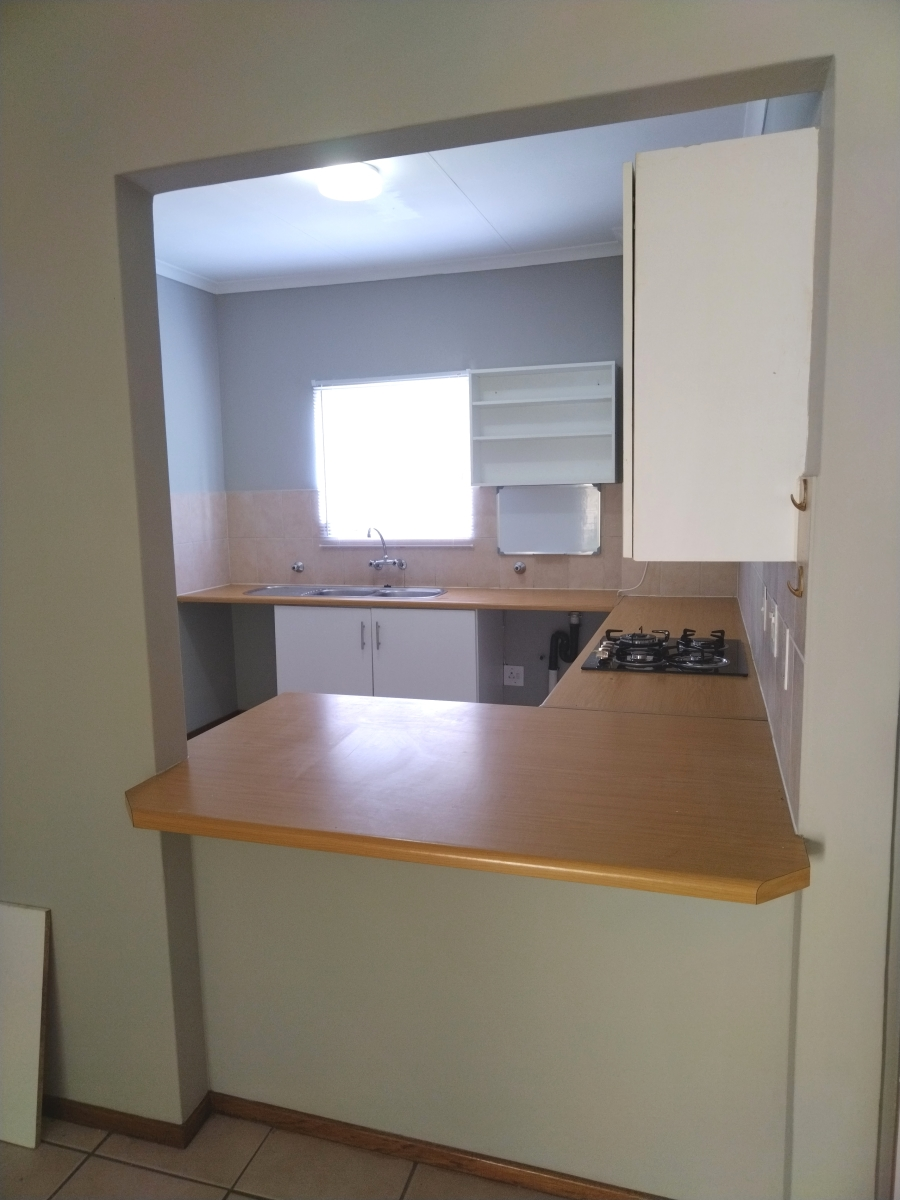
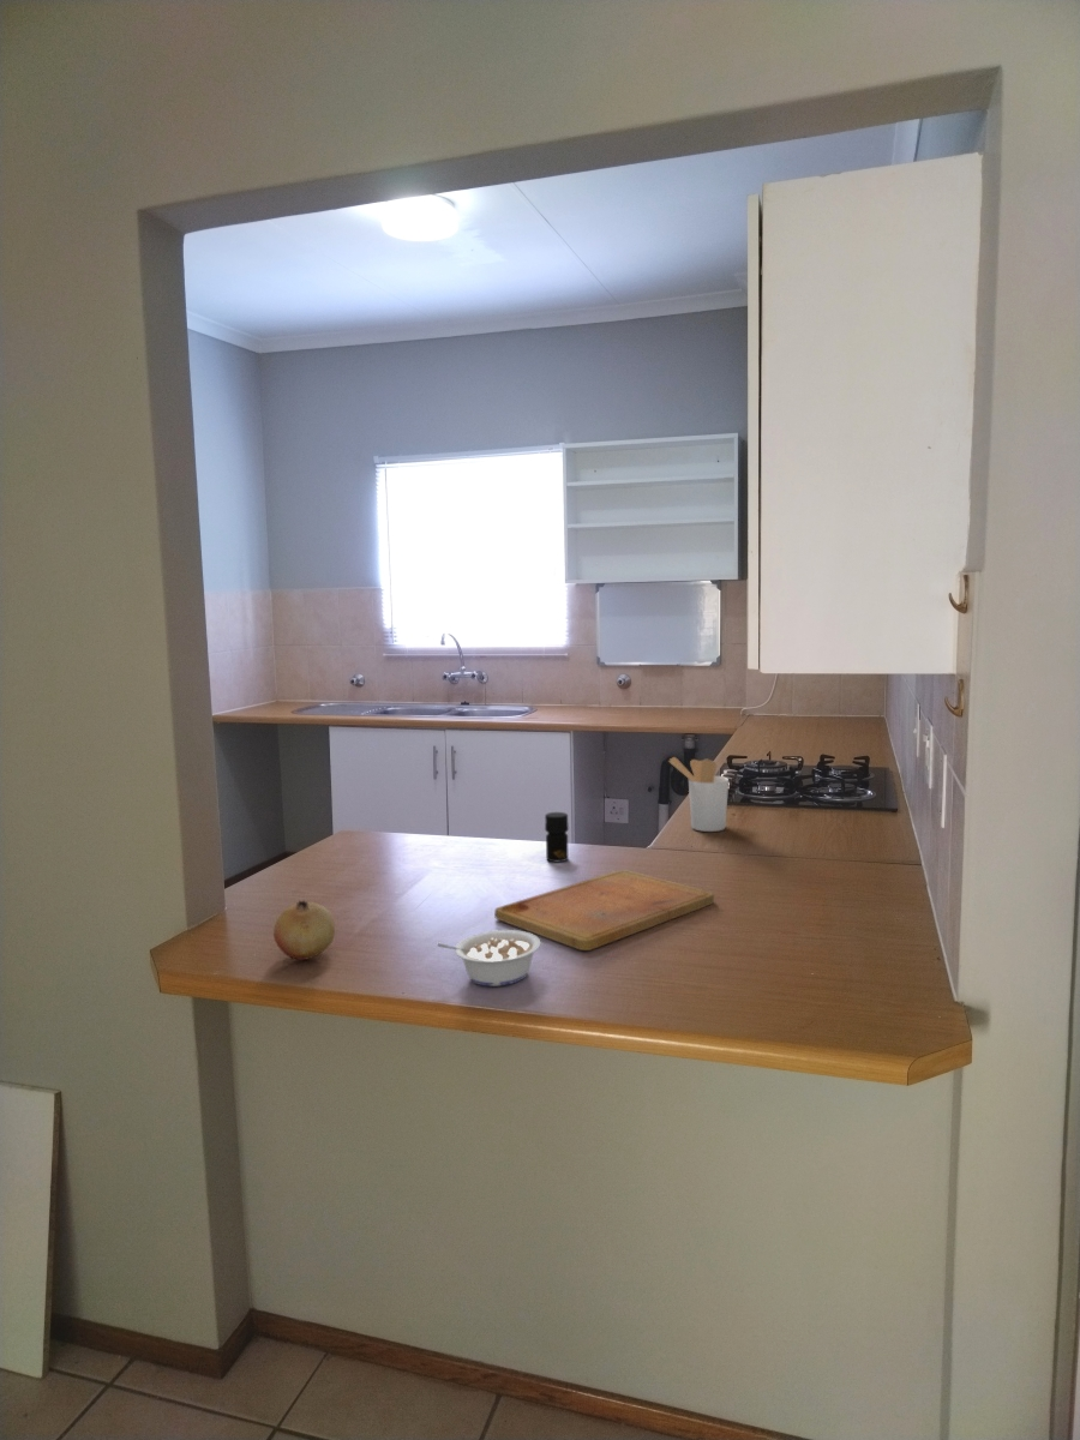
+ legume (496, 958)
+ utensil holder (697, 791)
+ fruit (305, 926)
+ cutting board (606, 905)
+ jar (557, 836)
